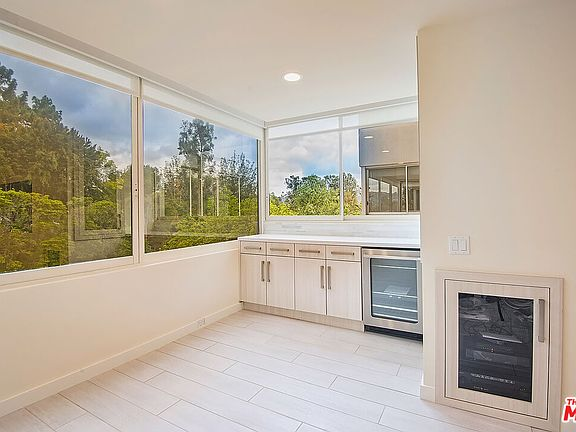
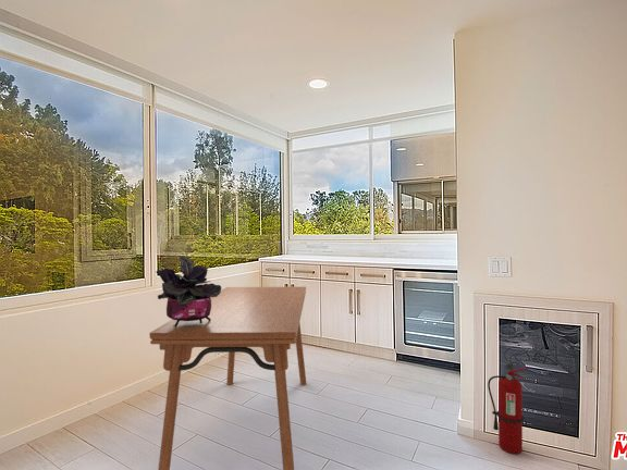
+ fire extinguisher (507, 406)
+ potted plant (189, 289)
+ dining table (256, 362)
